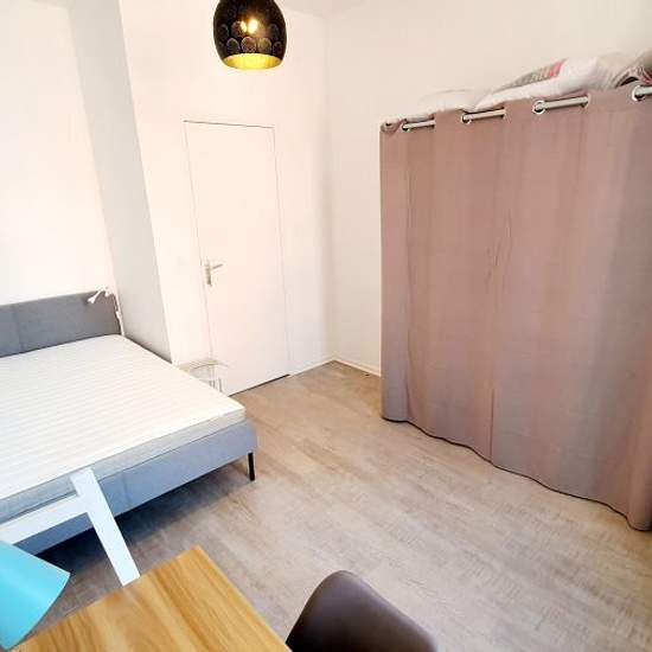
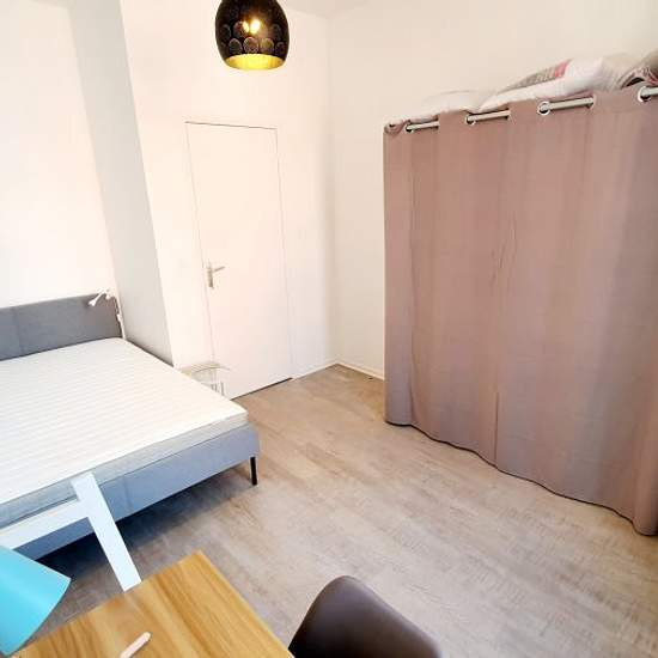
+ eraser (135, 646)
